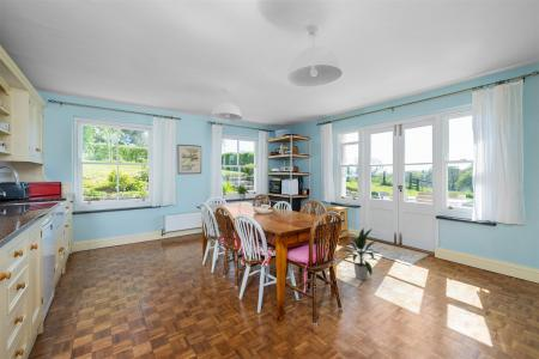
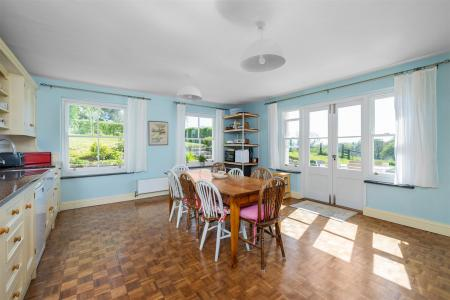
- indoor plant (361, 252)
